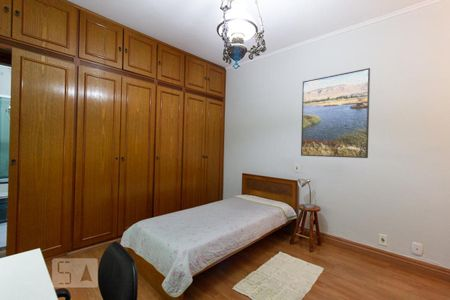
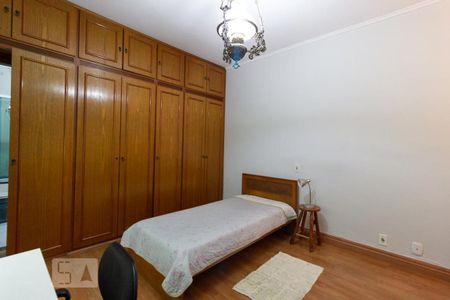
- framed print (332, 116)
